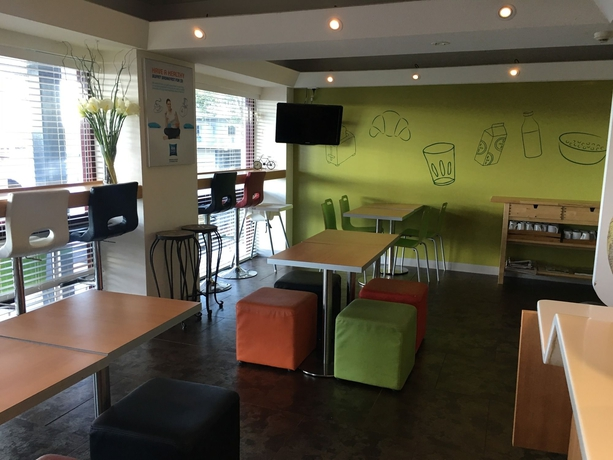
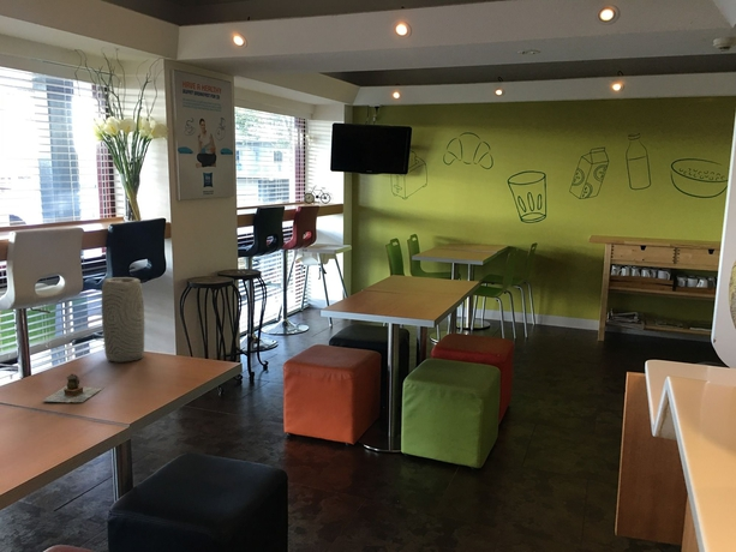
+ teapot (72, 384)
+ vase (122, 318)
